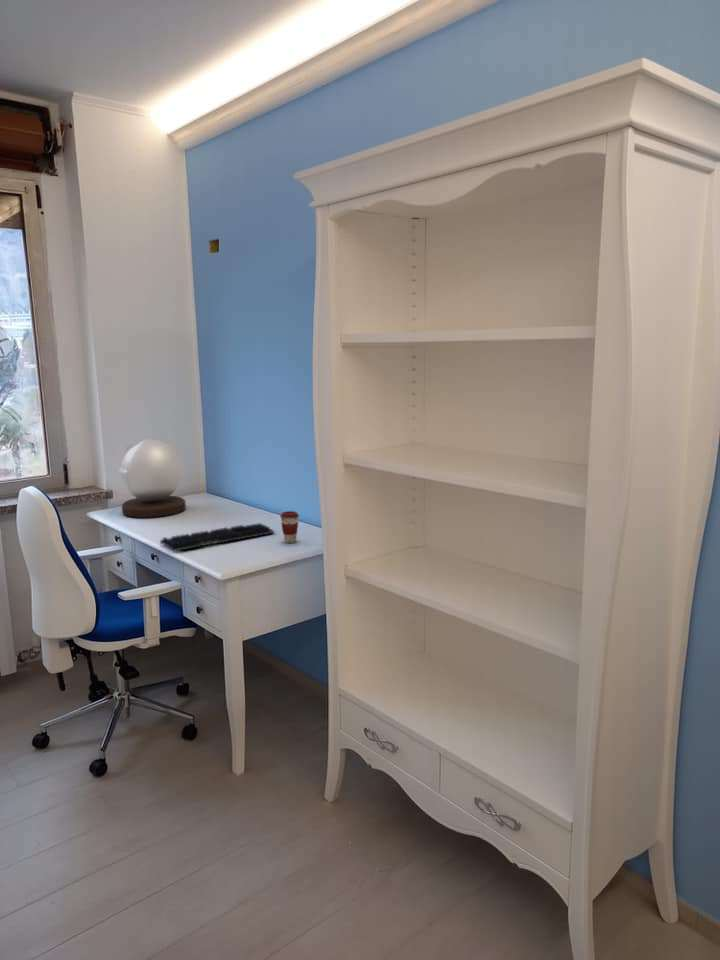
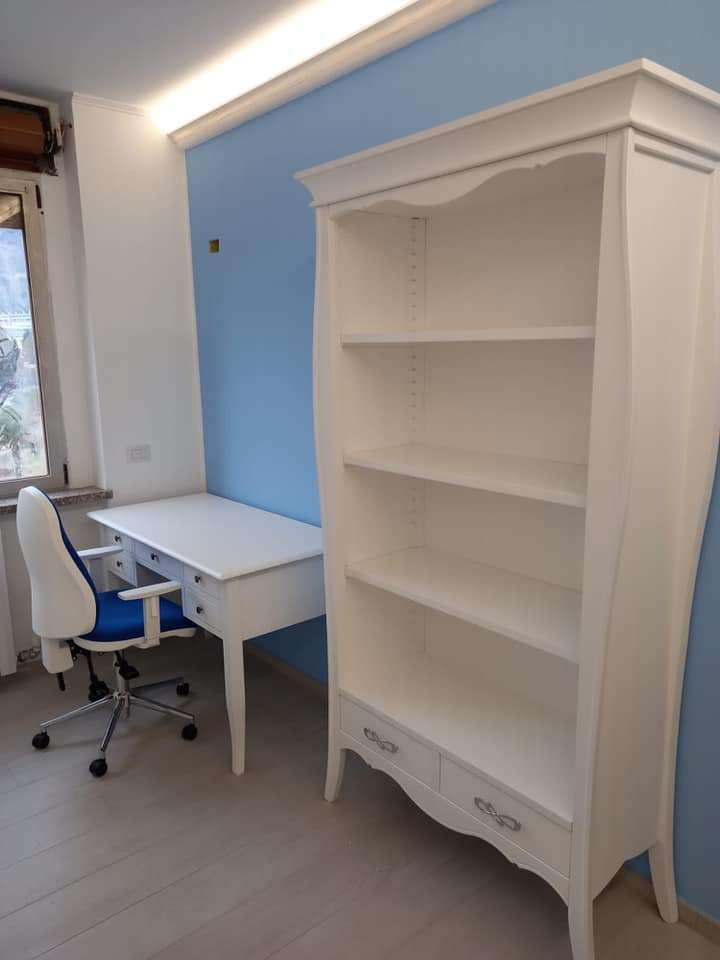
- keyboard (219, 536)
- coffee cup (290, 527)
- desk lamp (152, 475)
